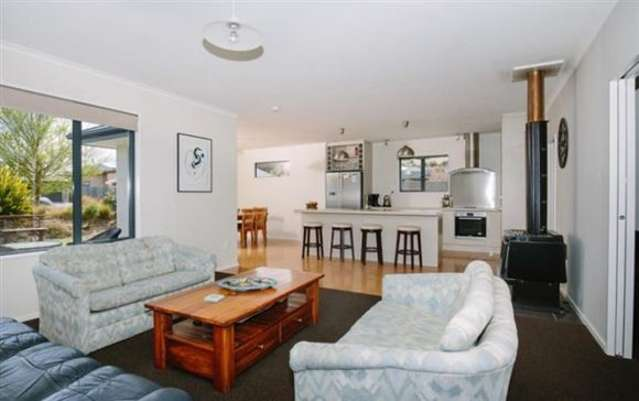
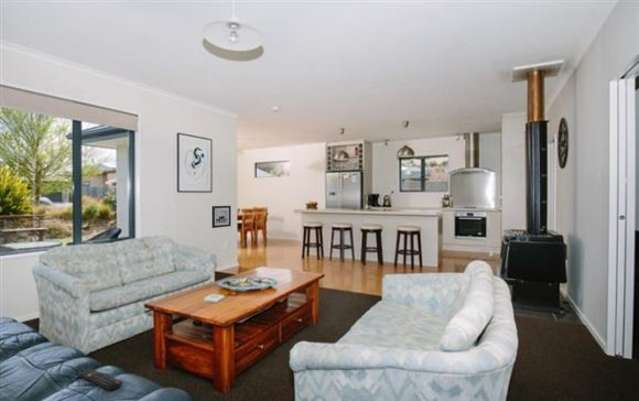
+ wall art (221, 216)
+ remote control (99, 379)
